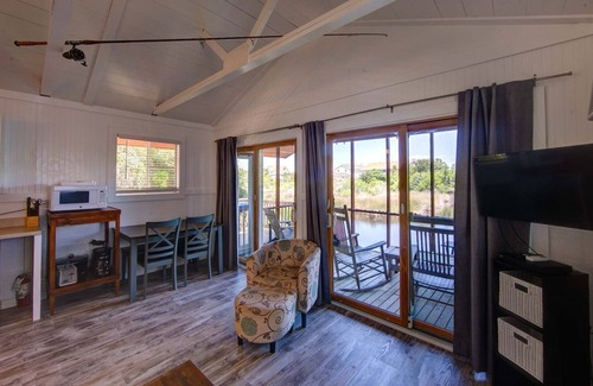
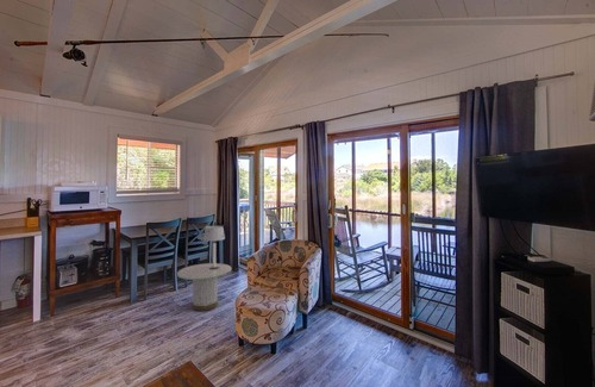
+ table lamp (214, 246)
+ side table (205, 287)
